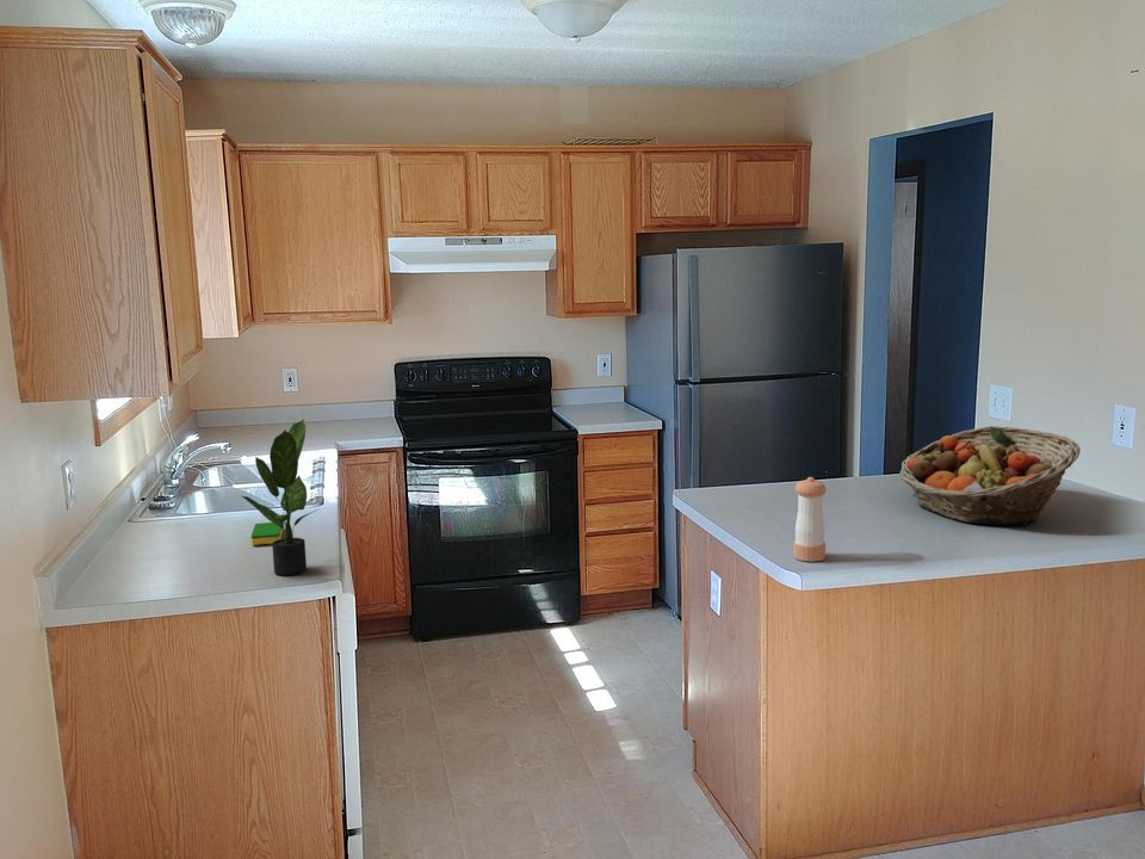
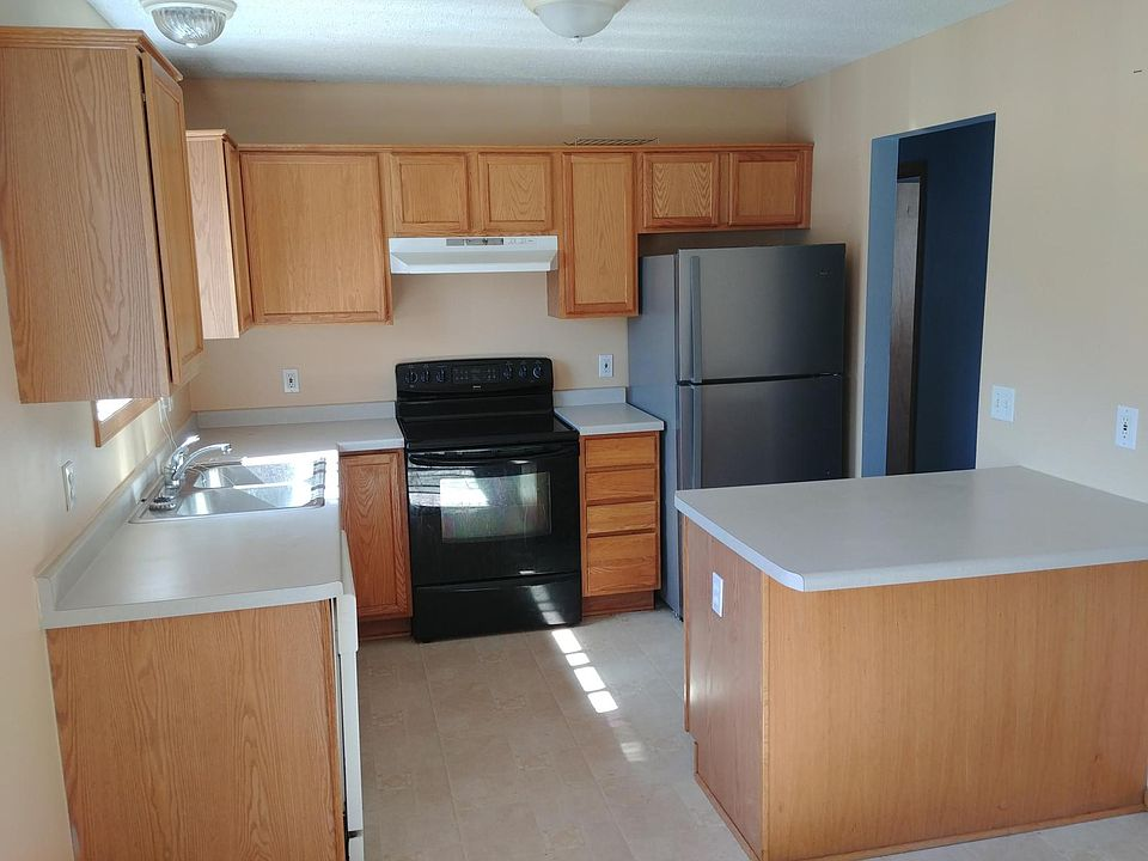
- potted plant (286, 495)
- pepper shaker (810, 517)
- dish sponge (267, 532)
- fruit basket (985, 472)
